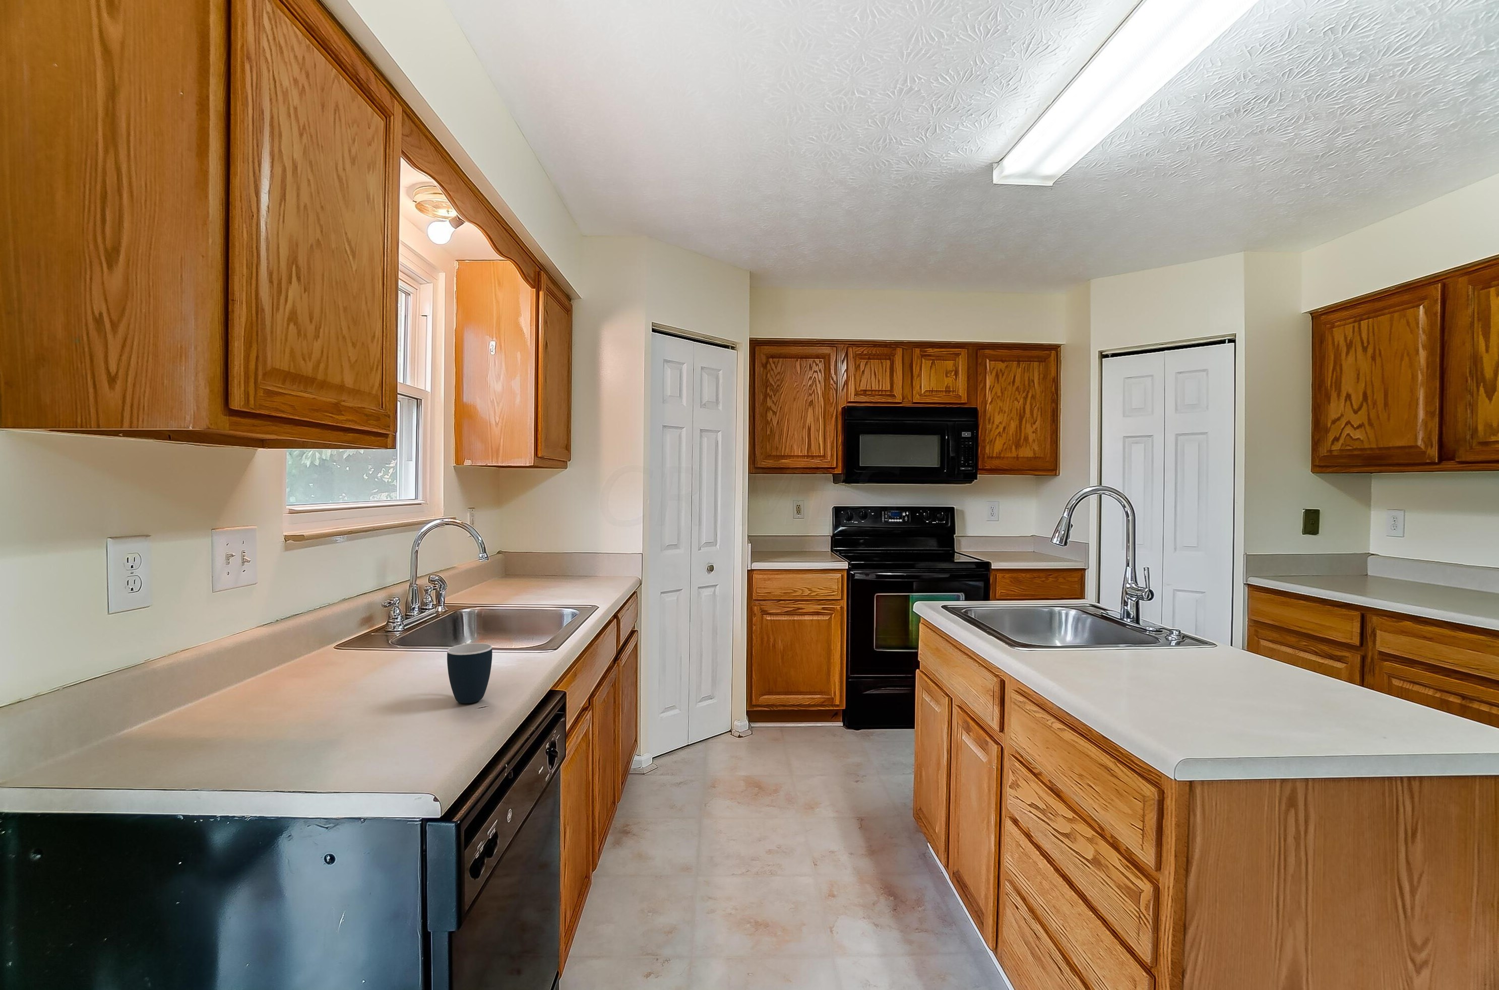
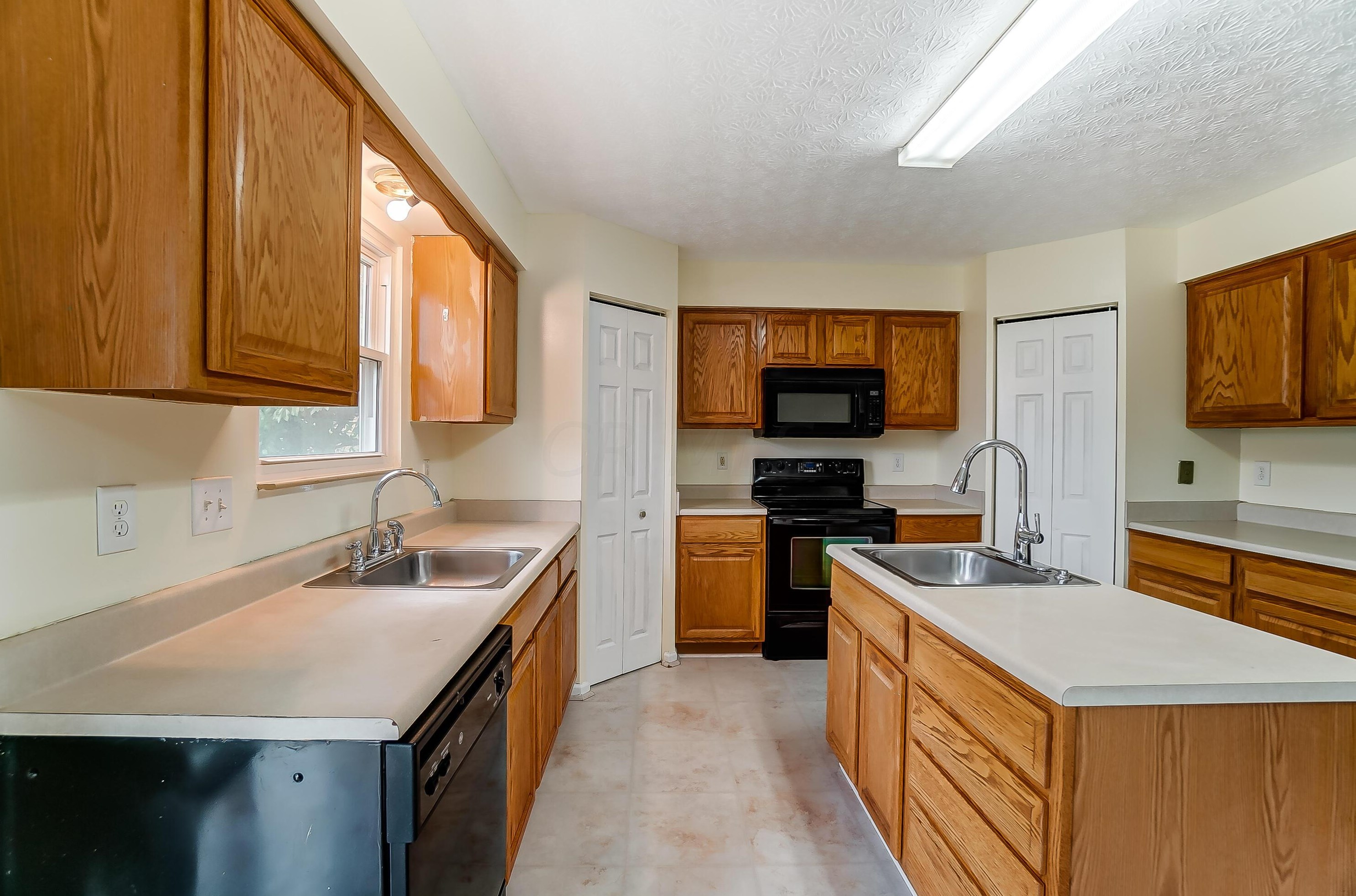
- mug (467, 672)
